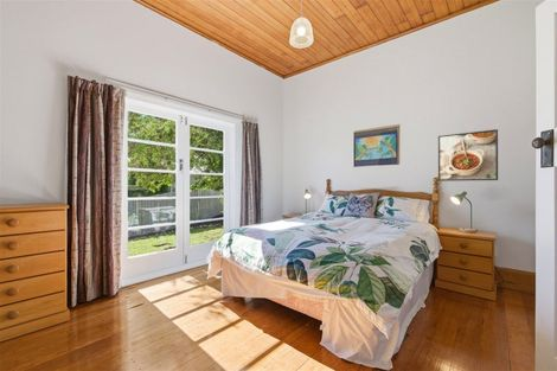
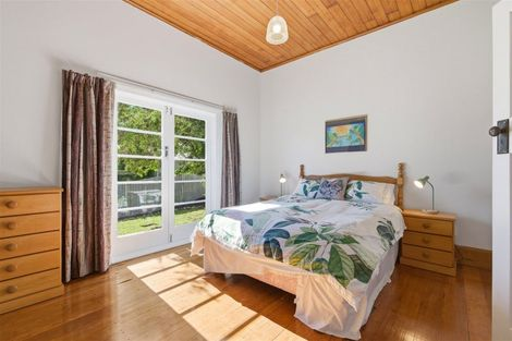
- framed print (466, 156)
